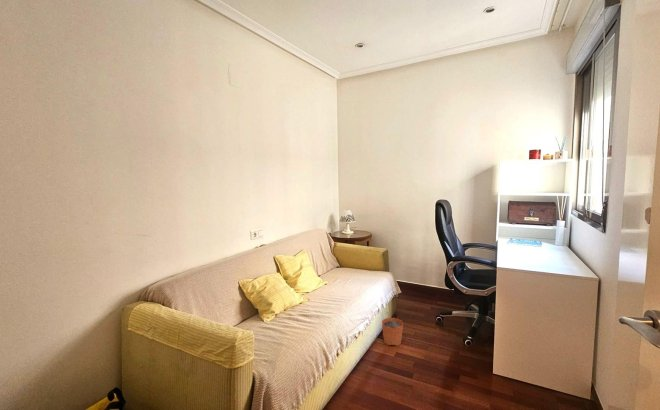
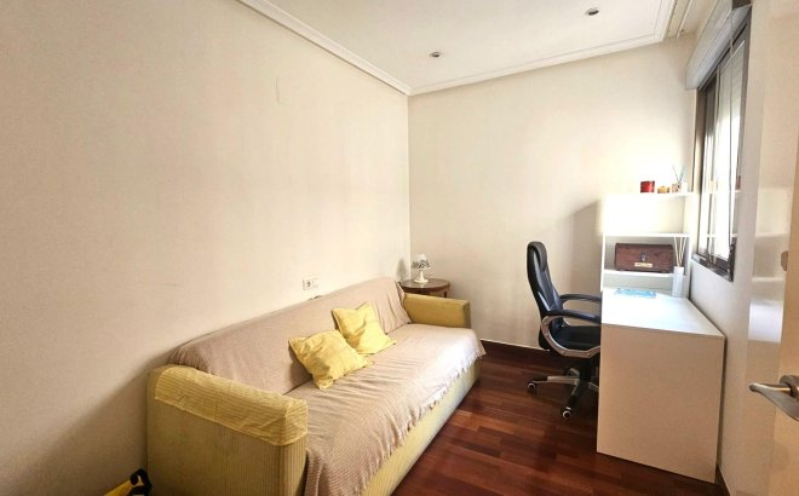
- plant pot (392, 327)
